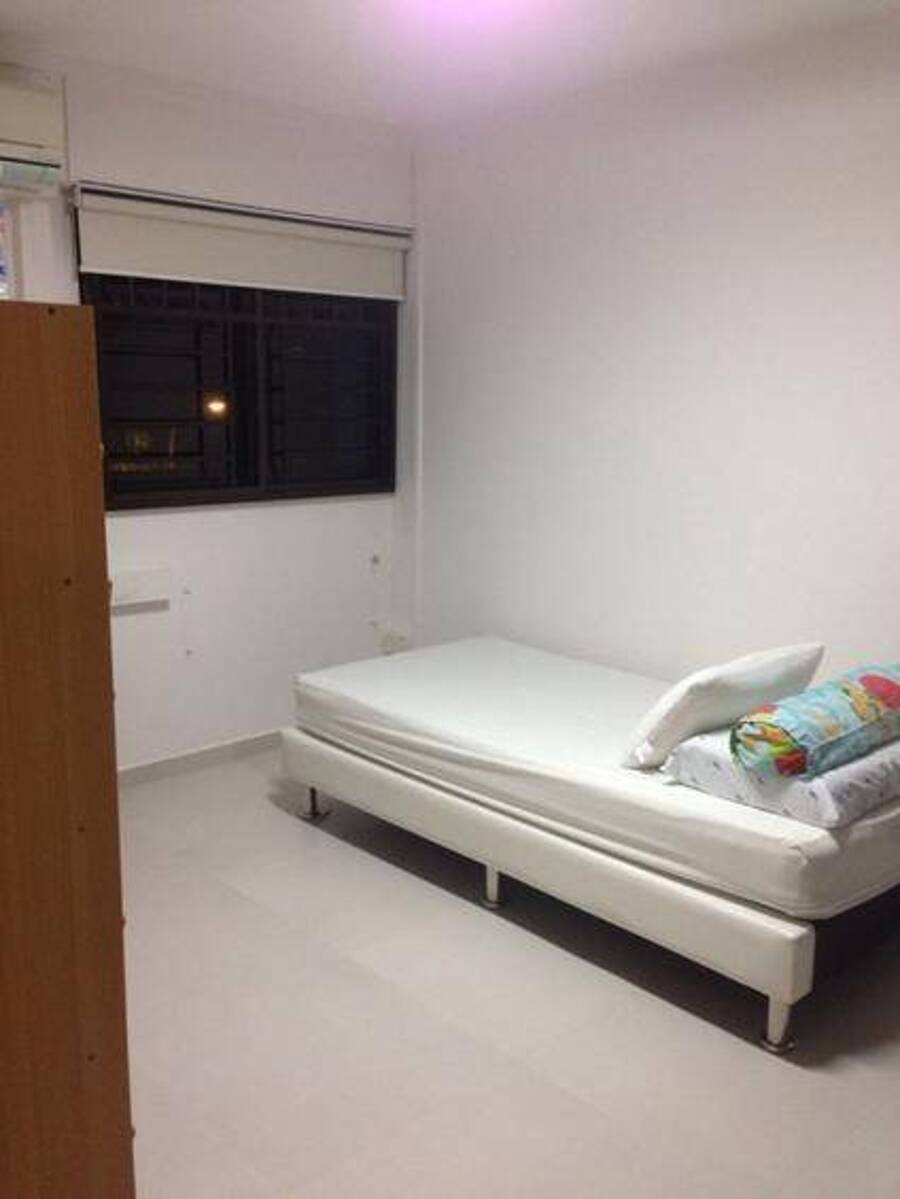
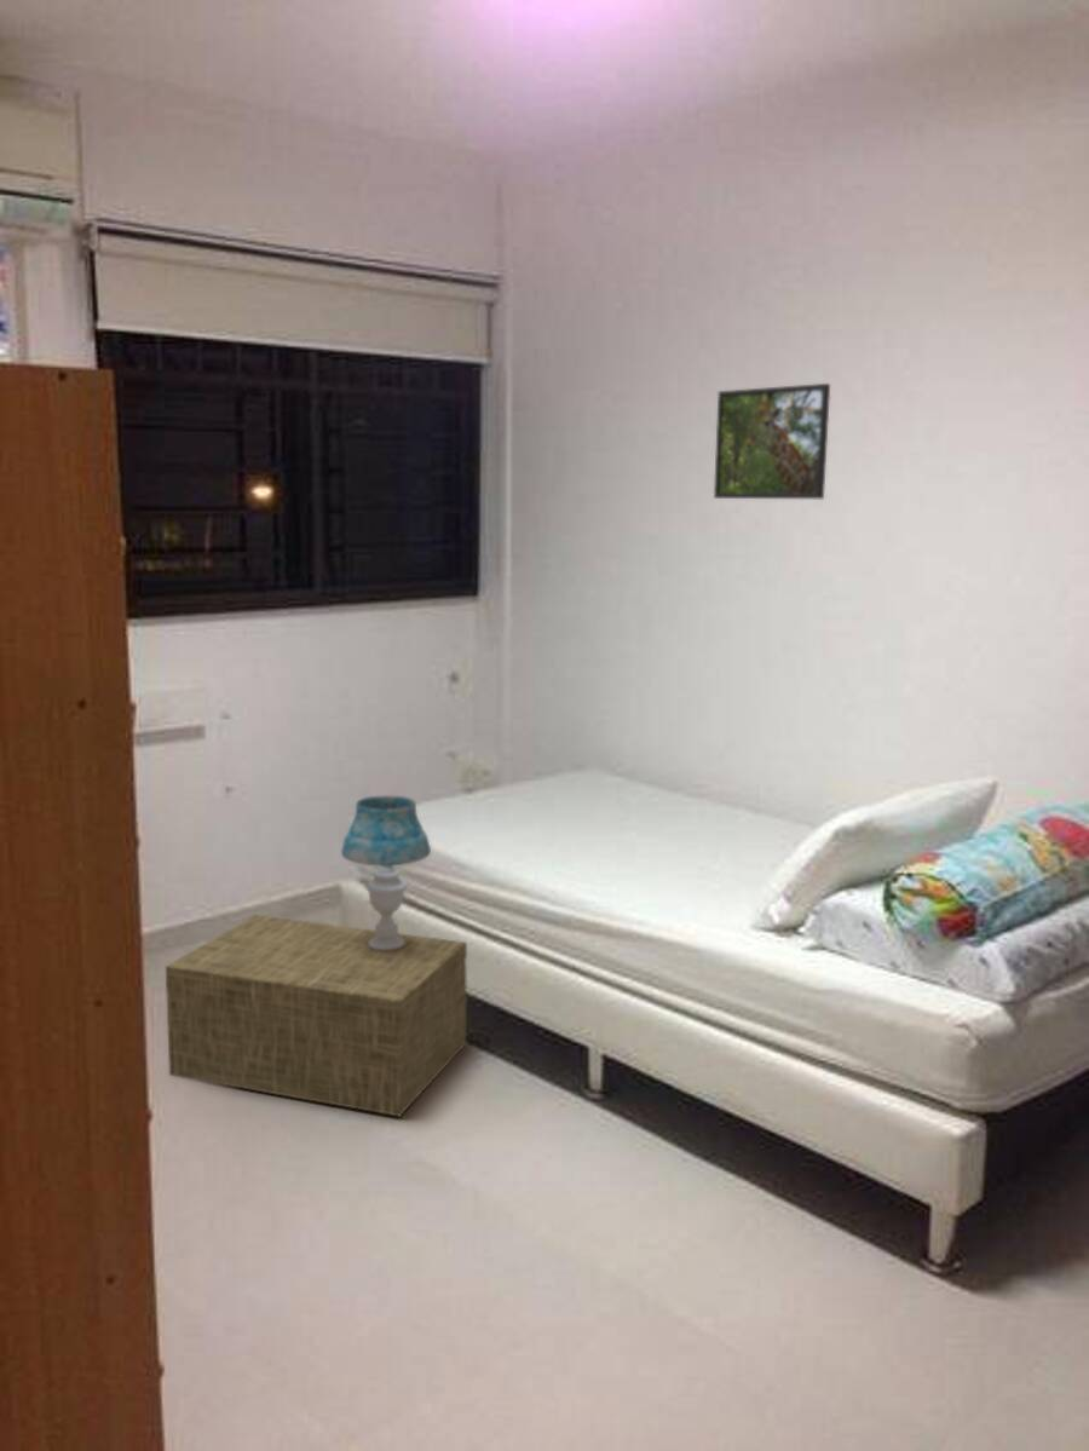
+ table lamp (386, 873)
+ storage box (321, 1007)
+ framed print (768, 443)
